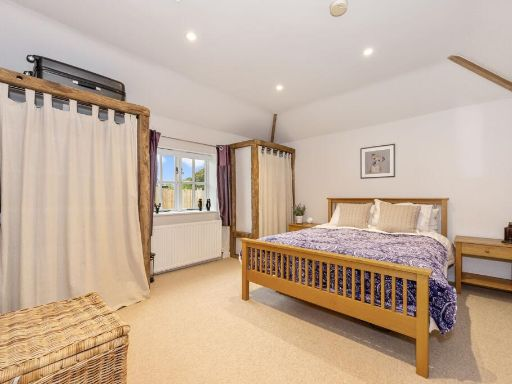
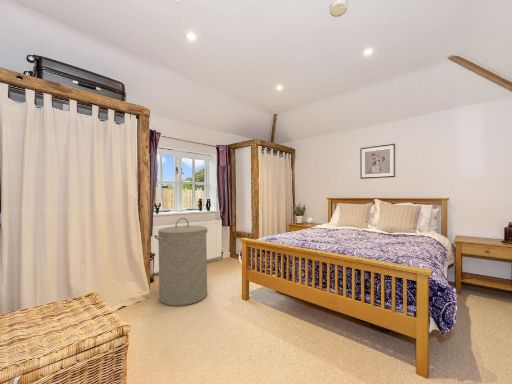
+ laundry hamper (183, 256)
